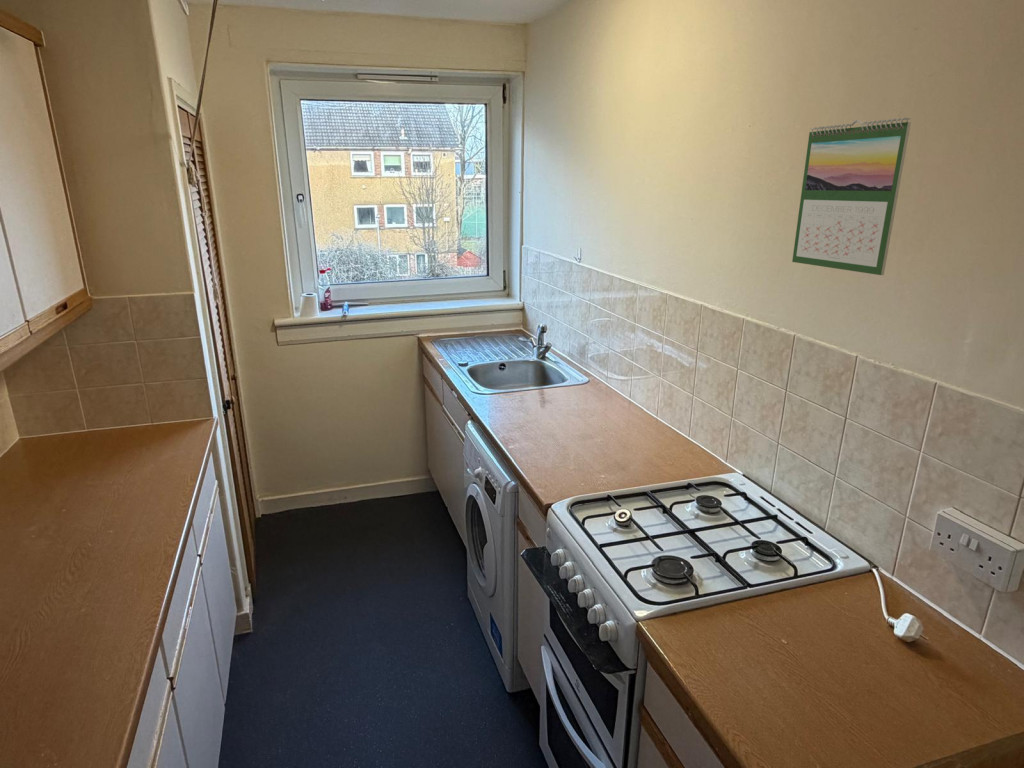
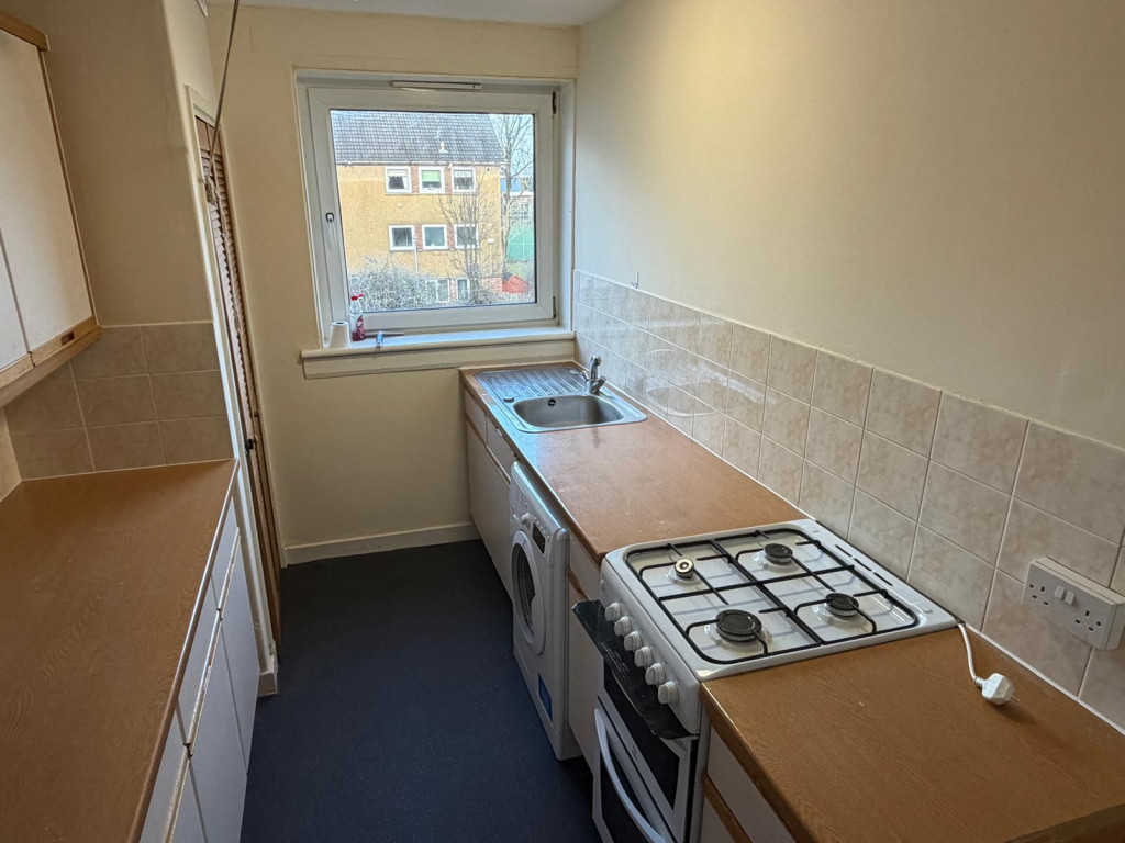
- calendar (845, 196)
